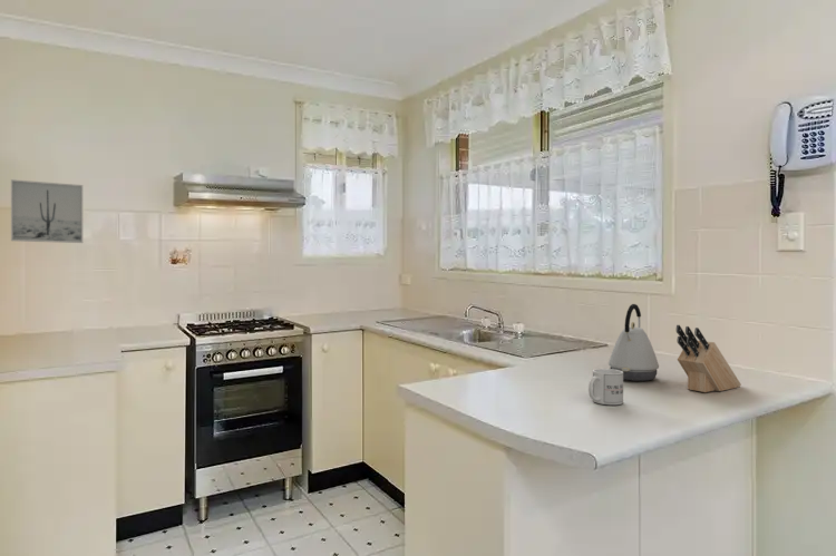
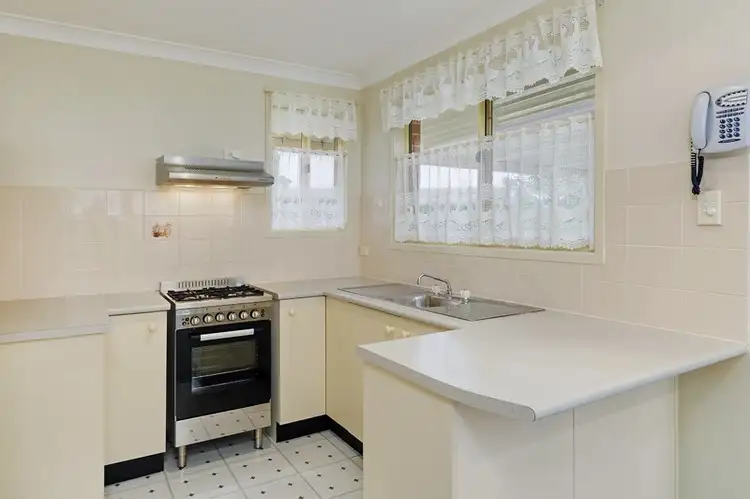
- mug (603, 387)
- kettle (633, 340)
- wall art (48, 212)
- knife block (706, 357)
